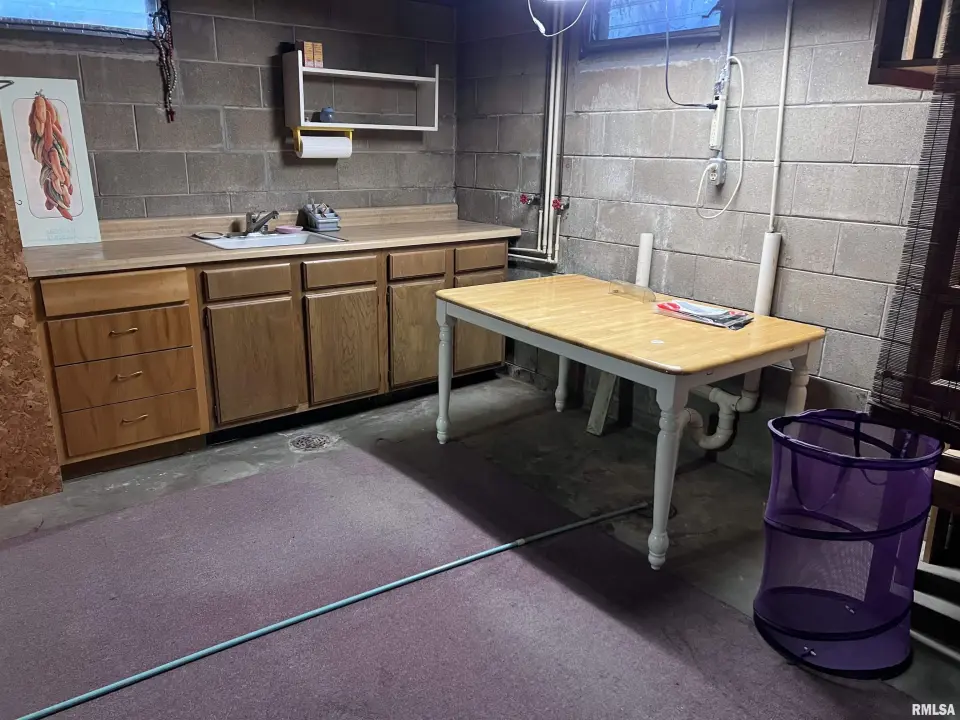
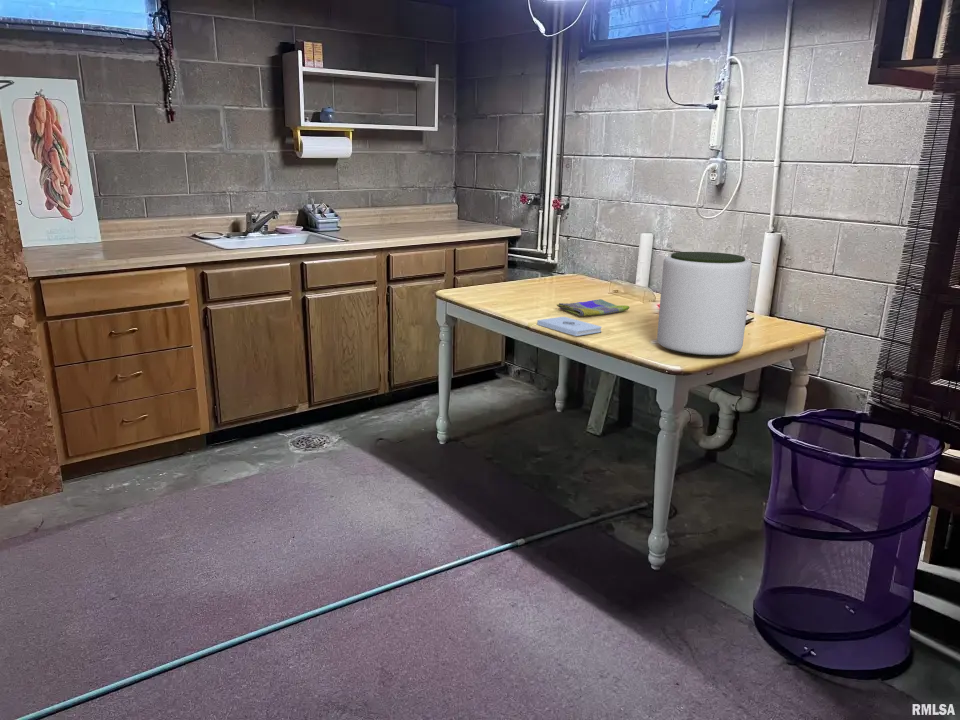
+ notepad (569, 325)
+ dish towel (592, 307)
+ plant pot (703, 302)
